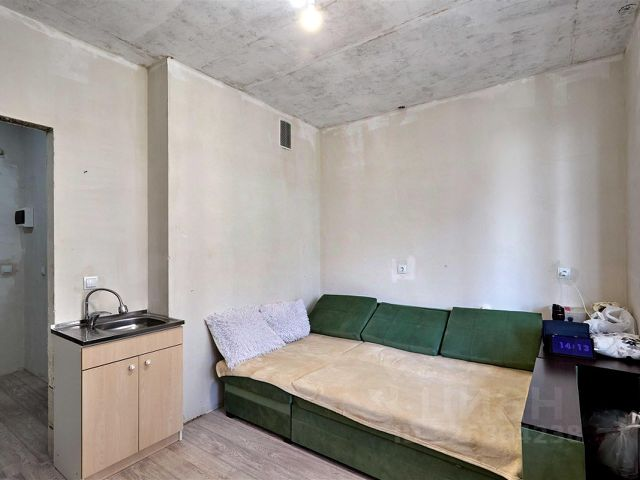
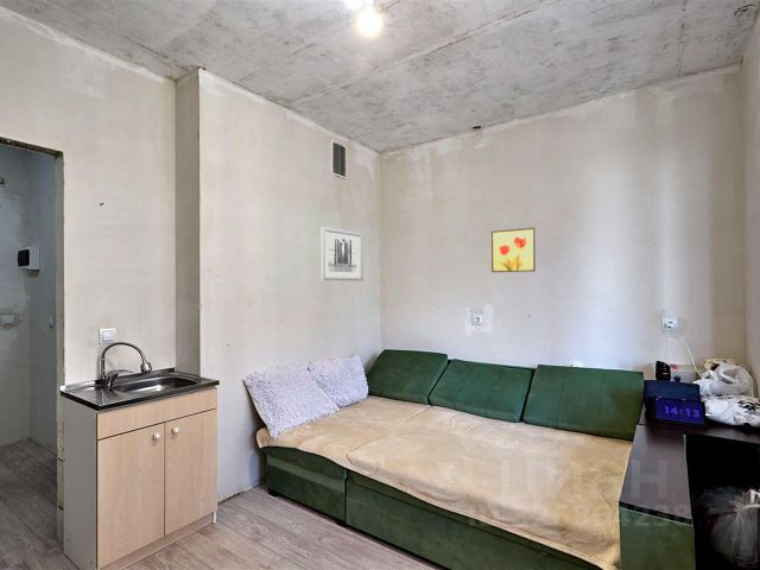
+ wall art (343, 255)
+ wall art (512, 251)
